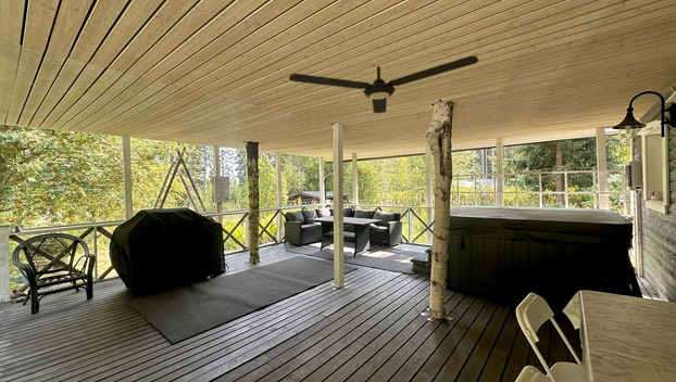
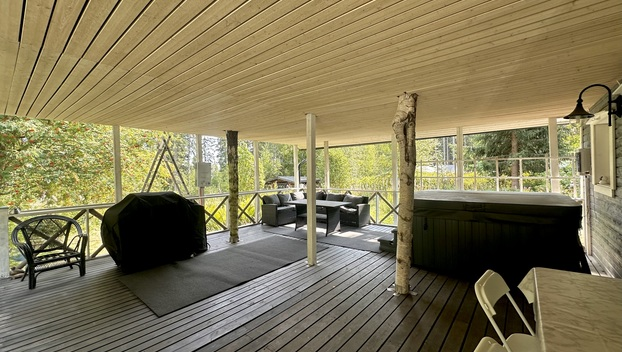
- ceiling fan (378, 89)
